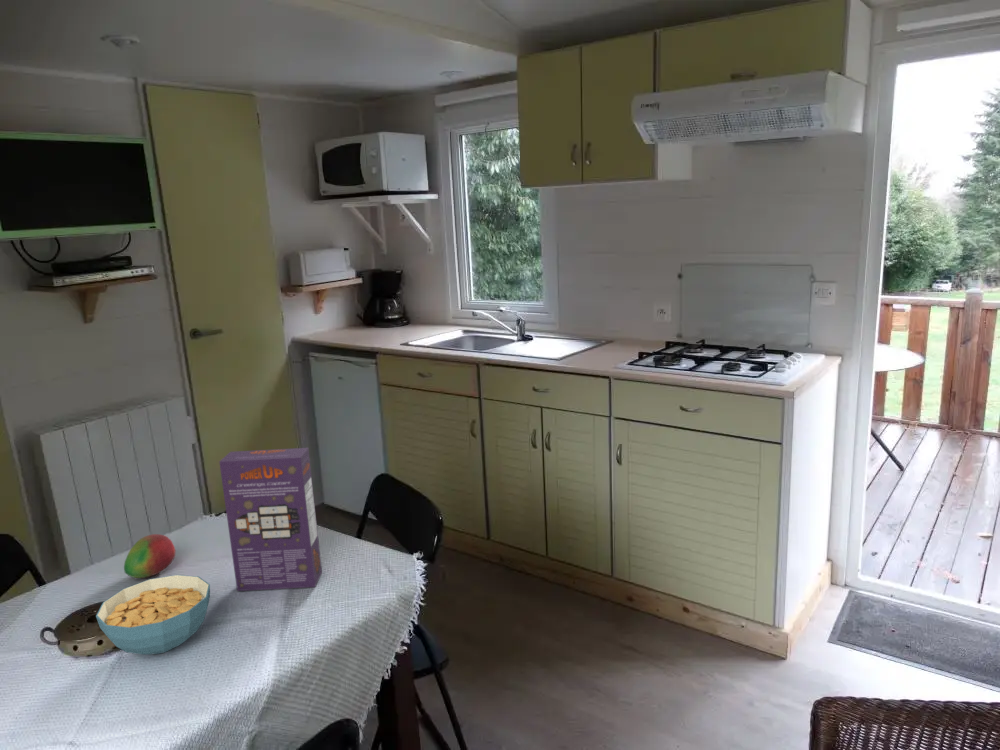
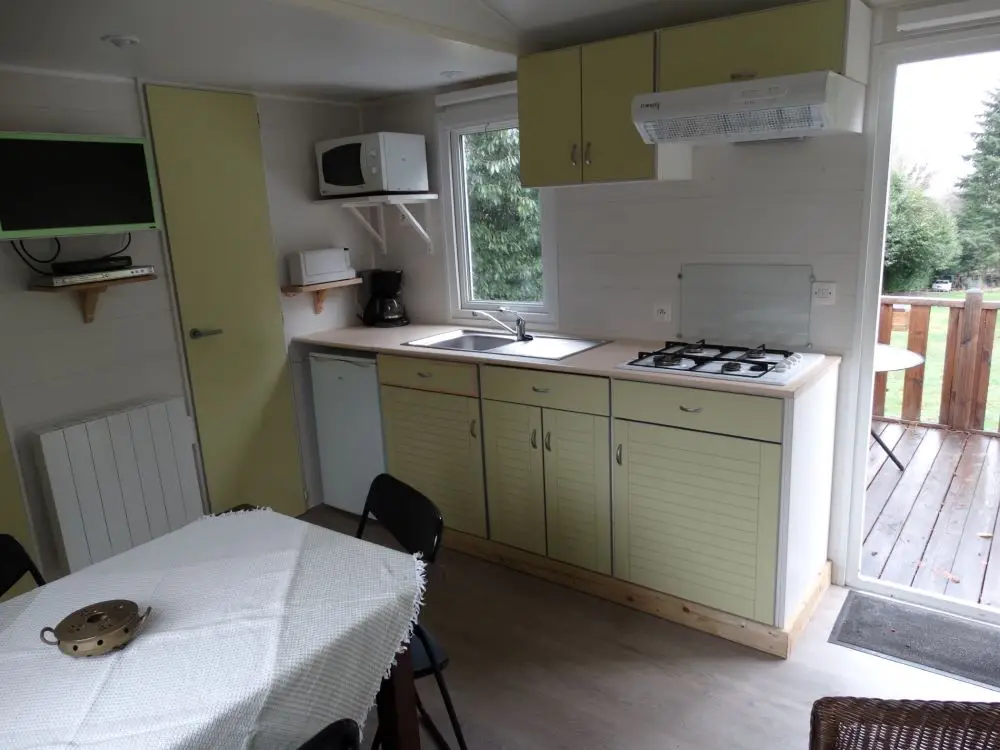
- cereal box (272, 519)
- fruit (149, 555)
- cereal bowl (158, 622)
